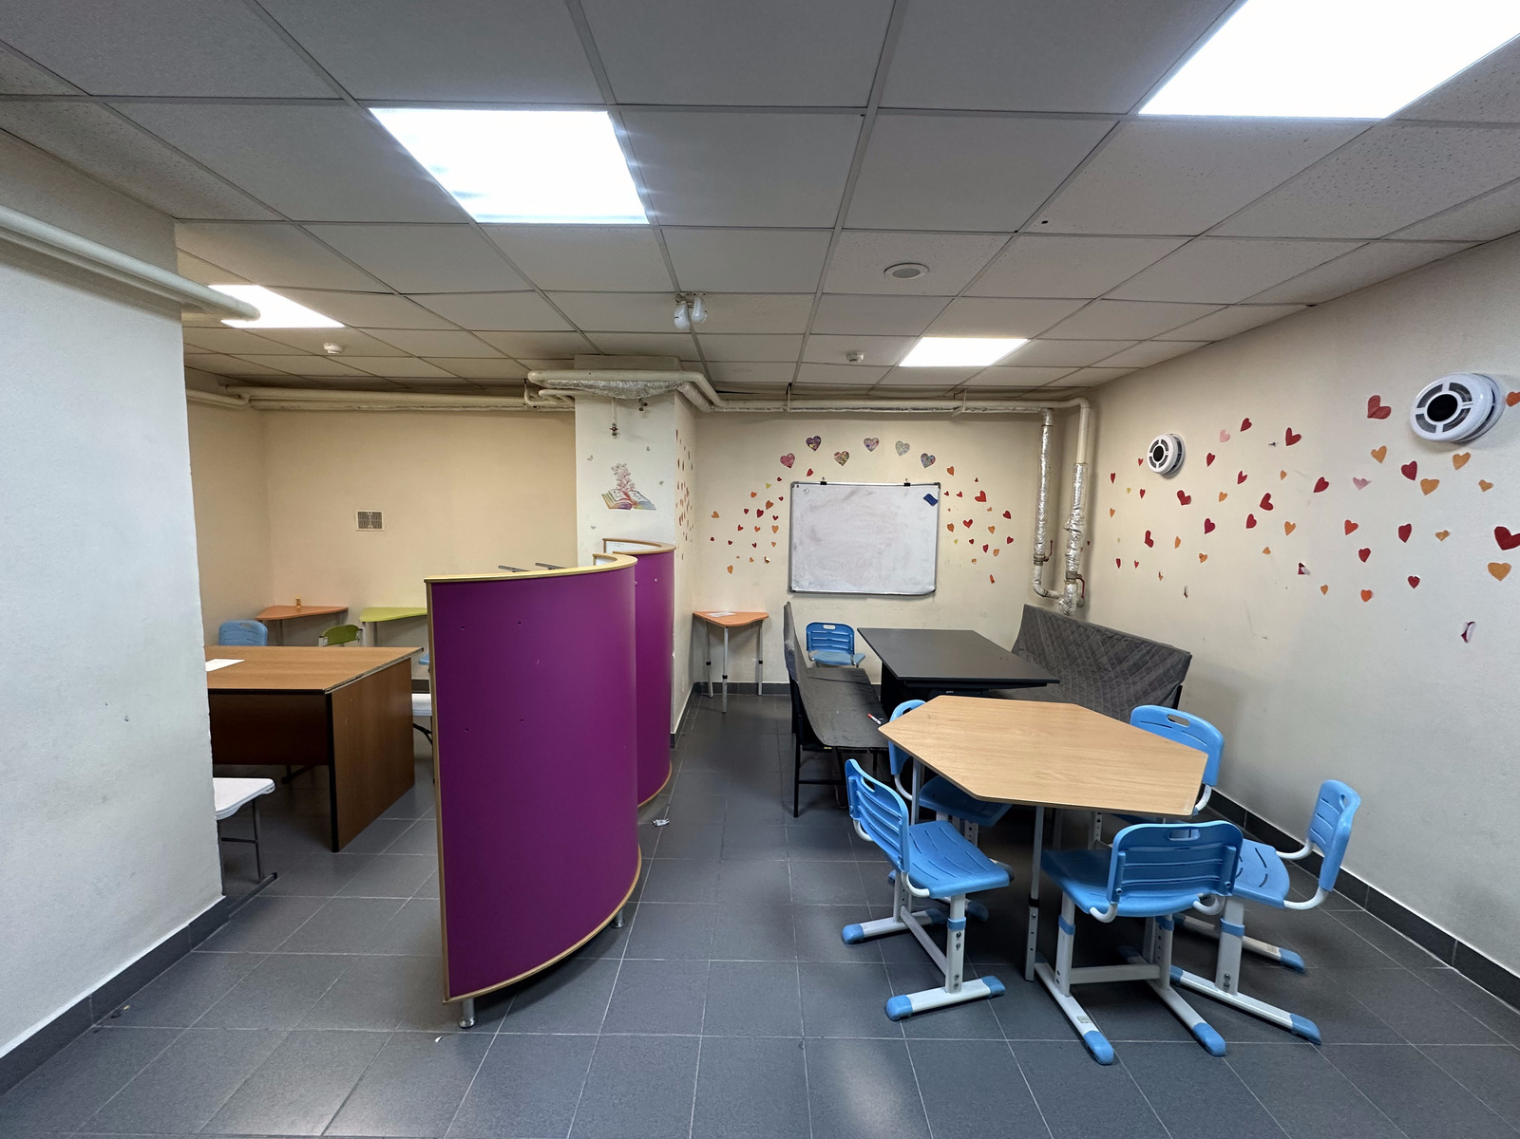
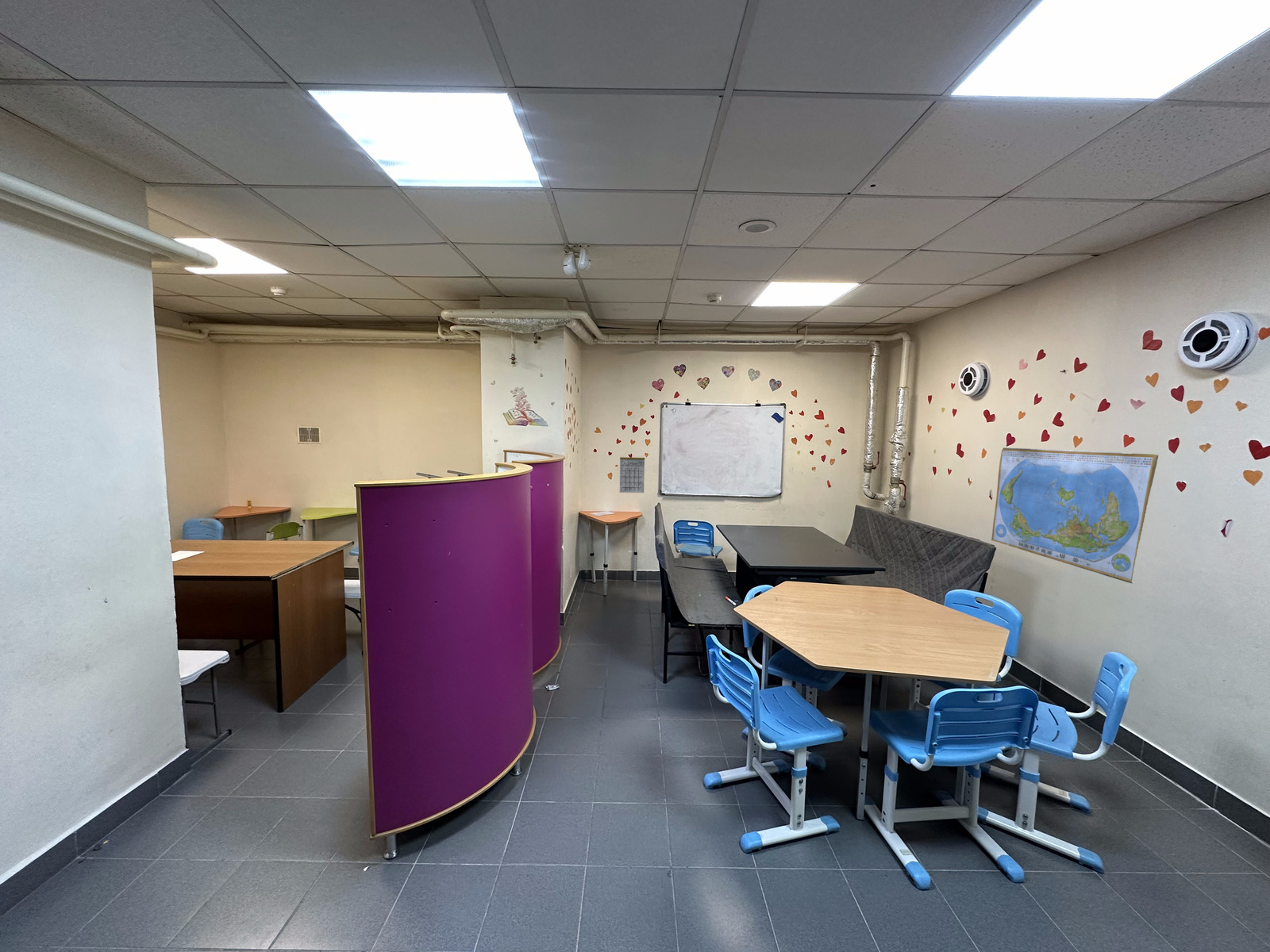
+ calendar (632, 470)
+ world map (1059, 505)
